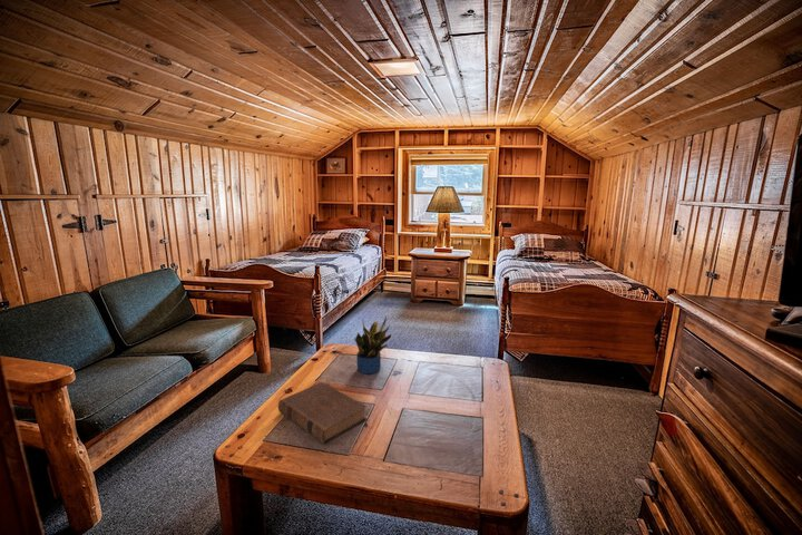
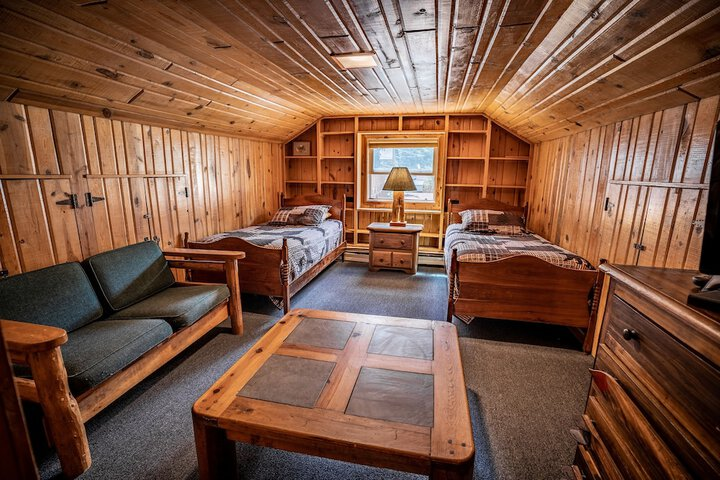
- potted plant (375, 340)
- book (322, 409)
